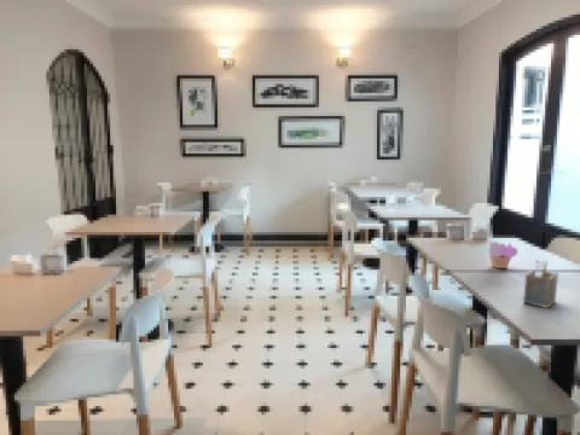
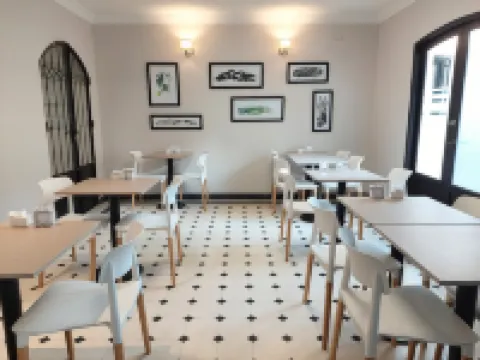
- succulent plant (500, 255)
- napkin holder (540, 283)
